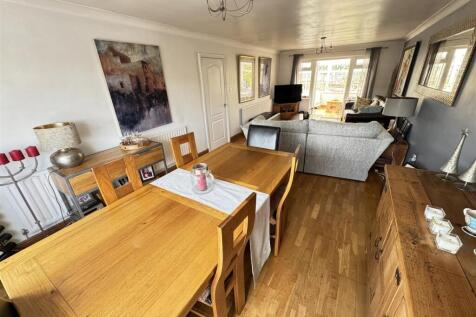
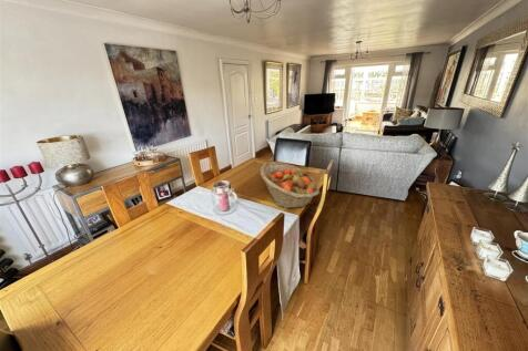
+ fruit basket (288, 182)
